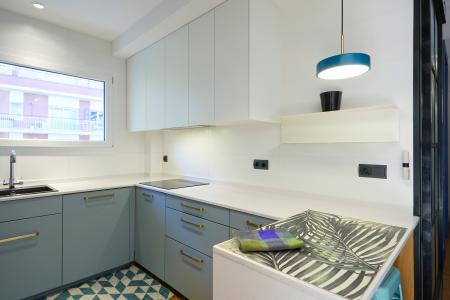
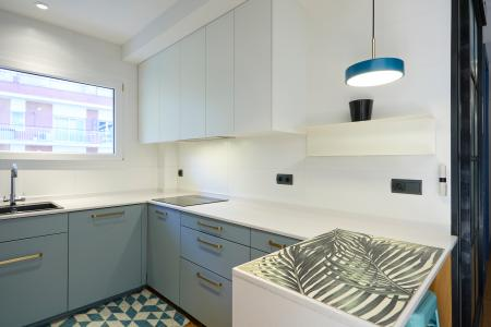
- dish towel (265, 238)
